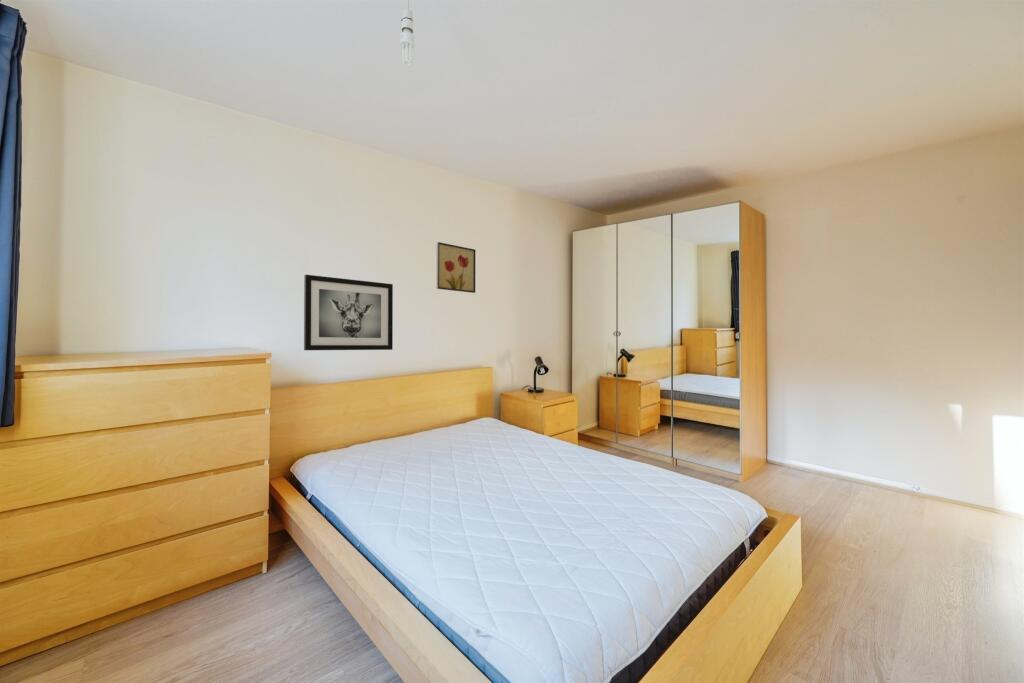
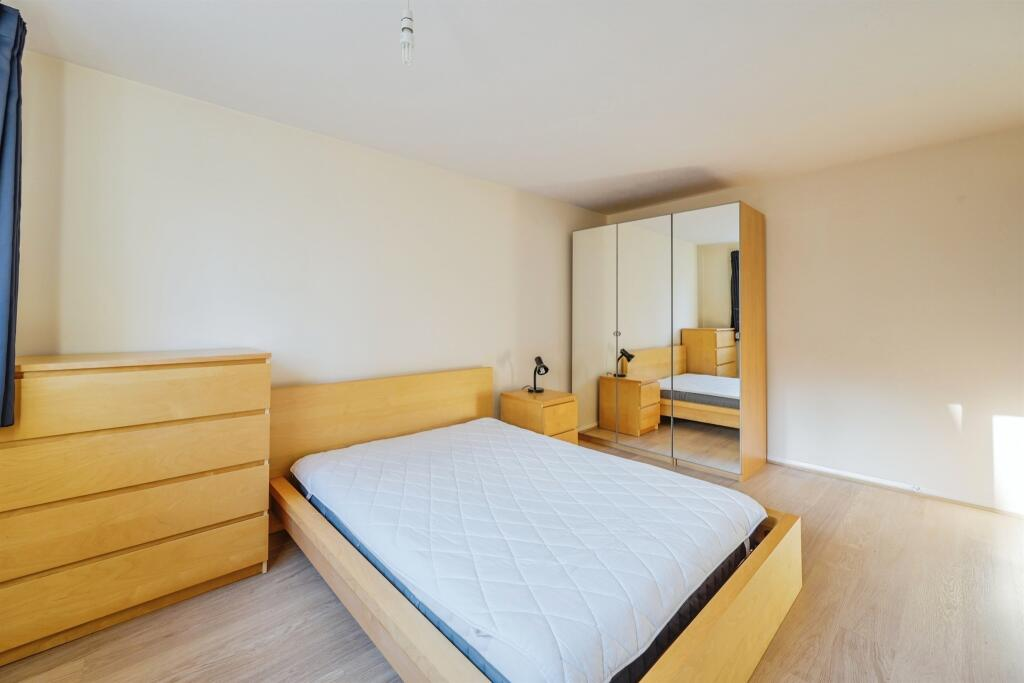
- wall art (456, 268)
- wall art (351, 314)
